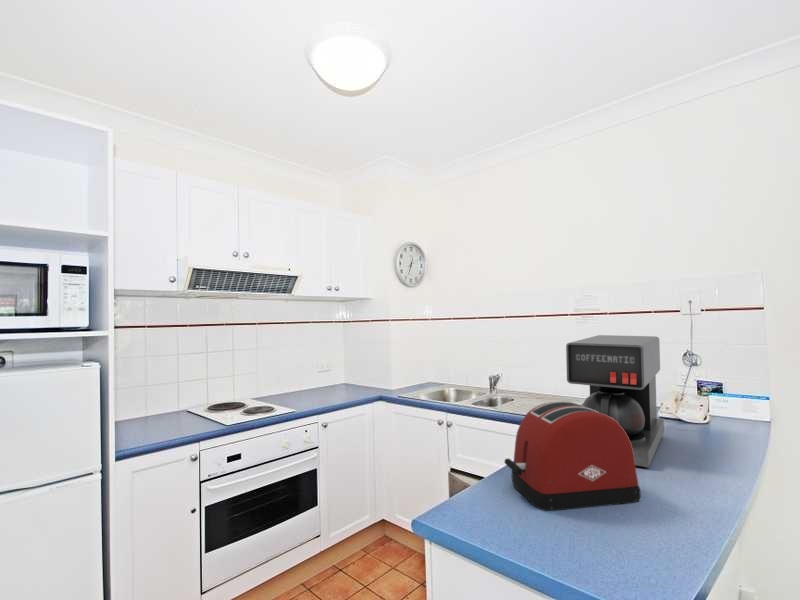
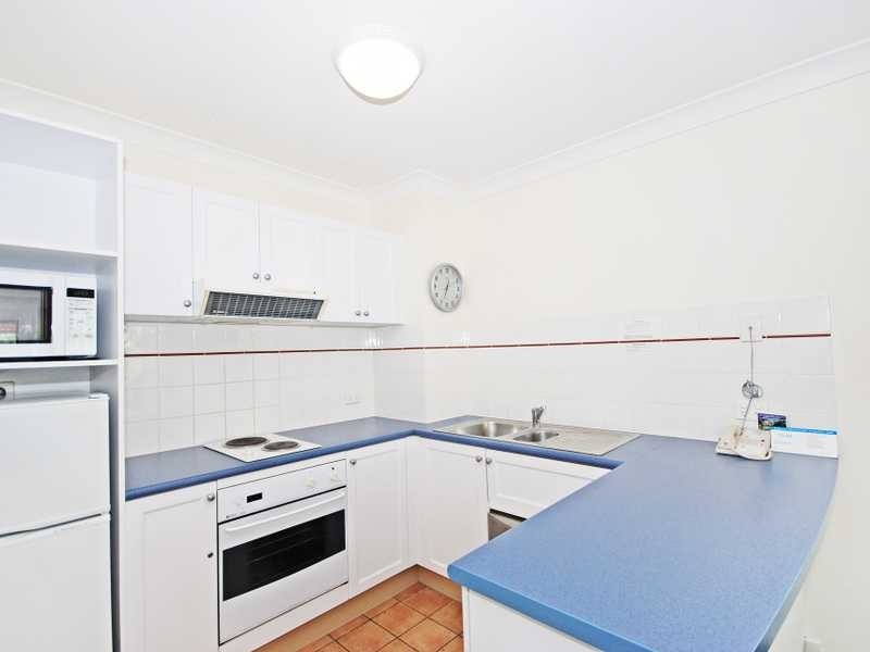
- coffee maker (617, 392)
- toaster (571, 448)
